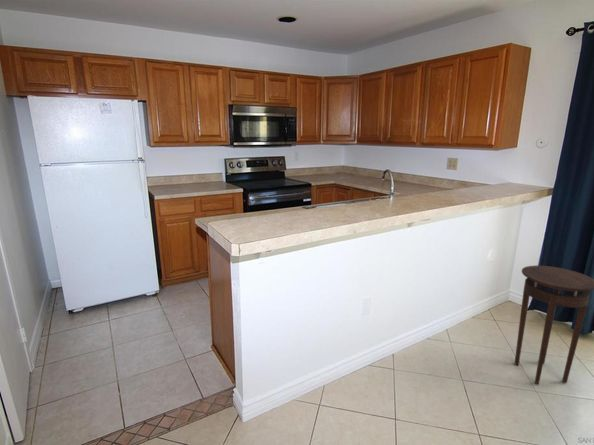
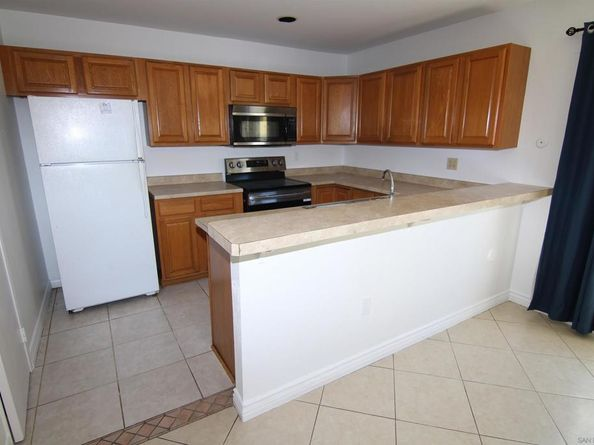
- stool (548, 326)
